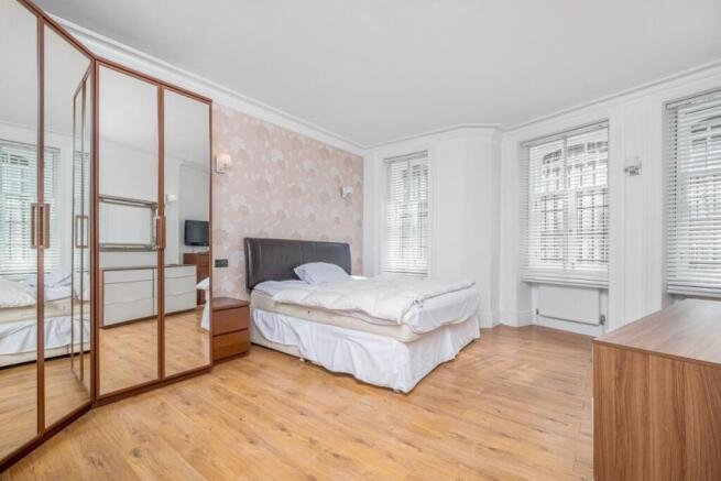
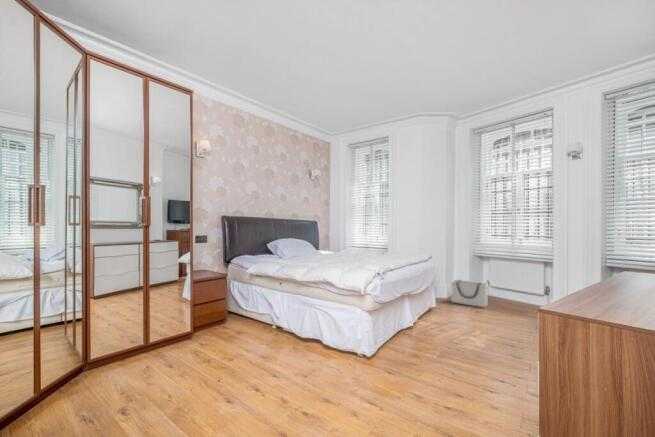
+ storage bin (469, 292)
